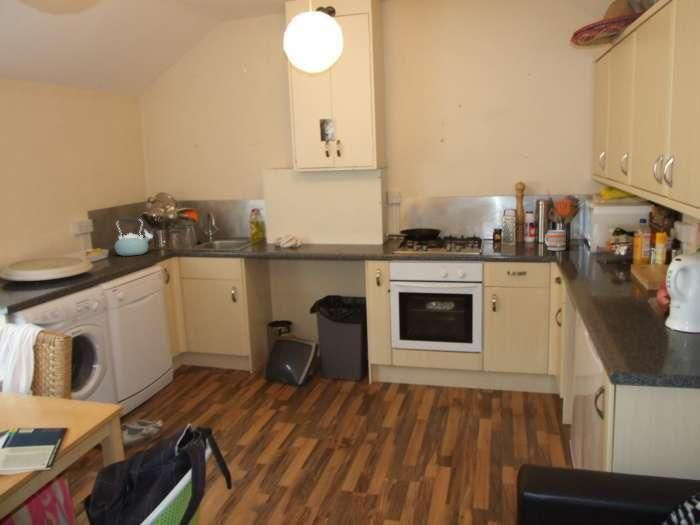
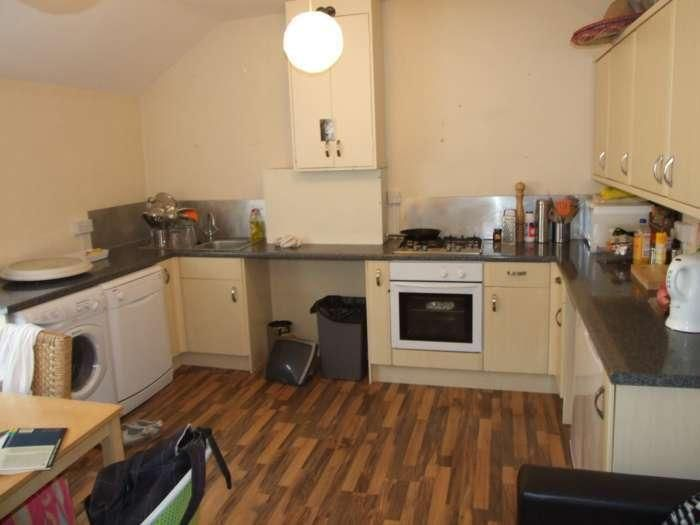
- kettle (133, 235)
- mug (555, 239)
